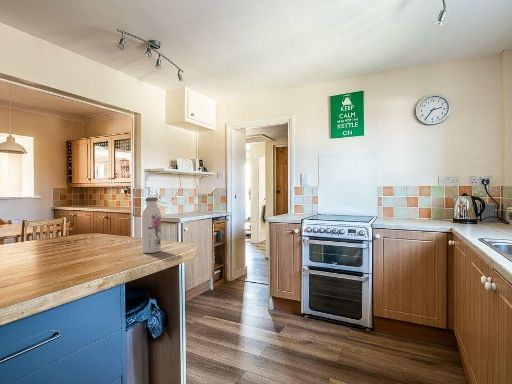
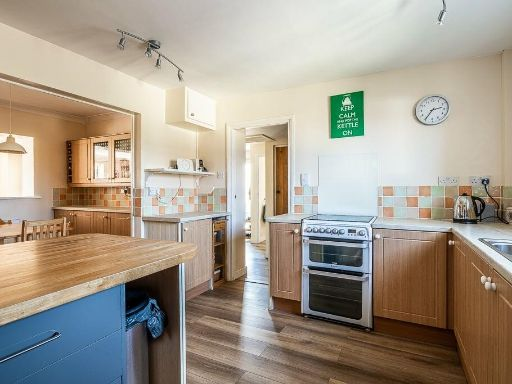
- water bottle (151, 224)
